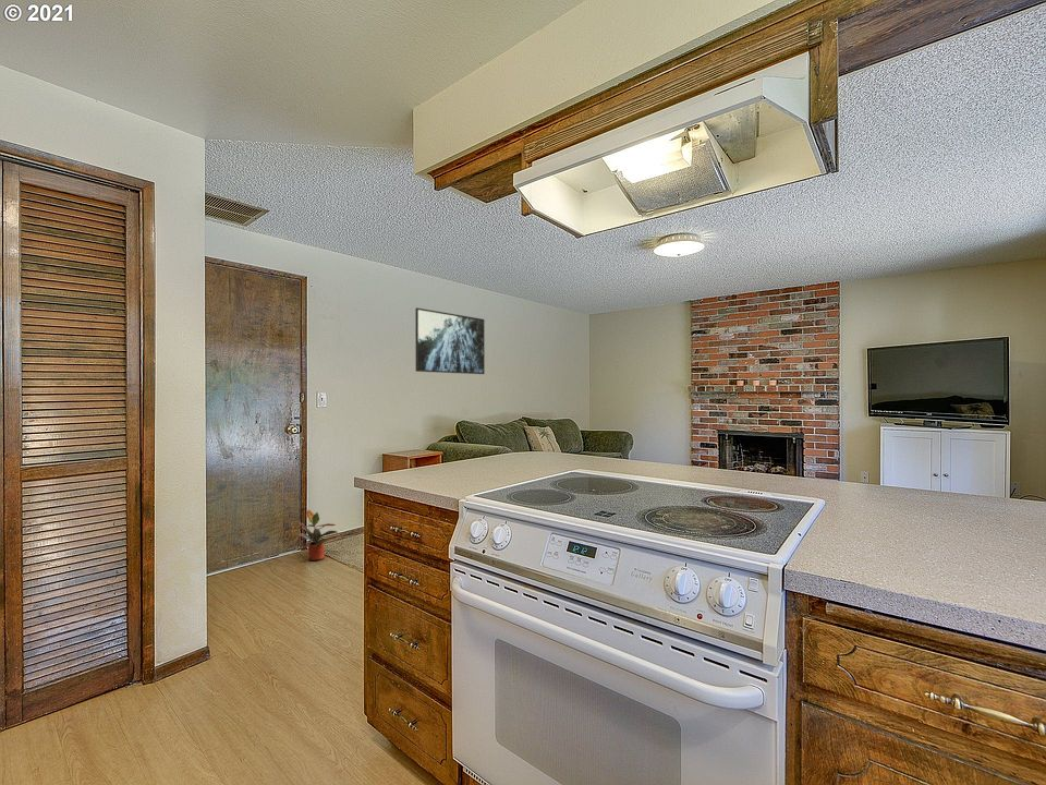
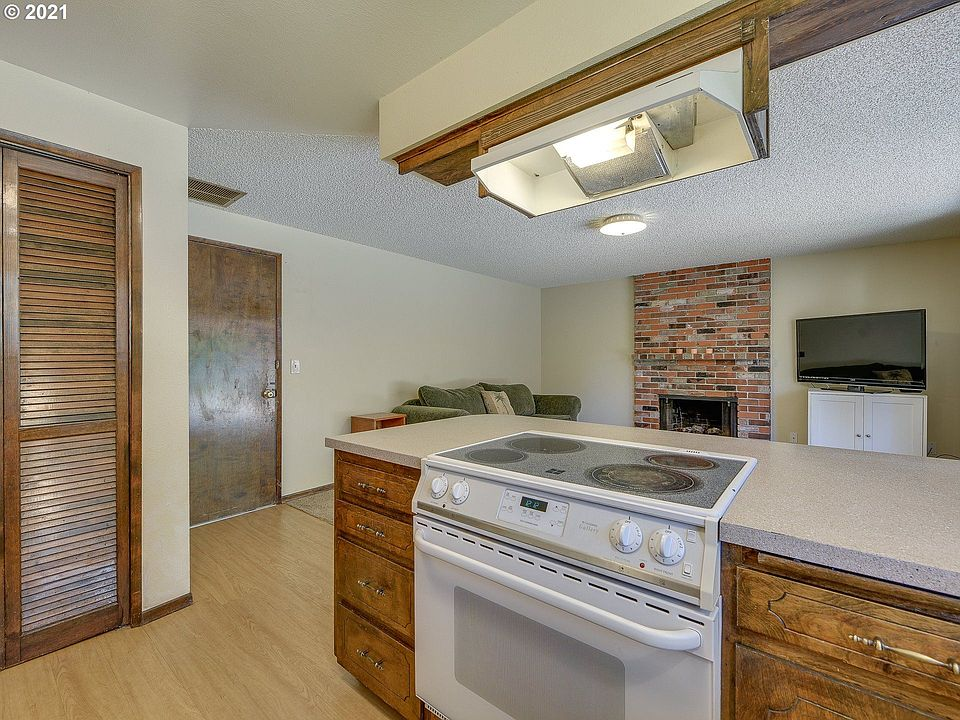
- potted plant (316, 535)
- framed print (452, 343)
